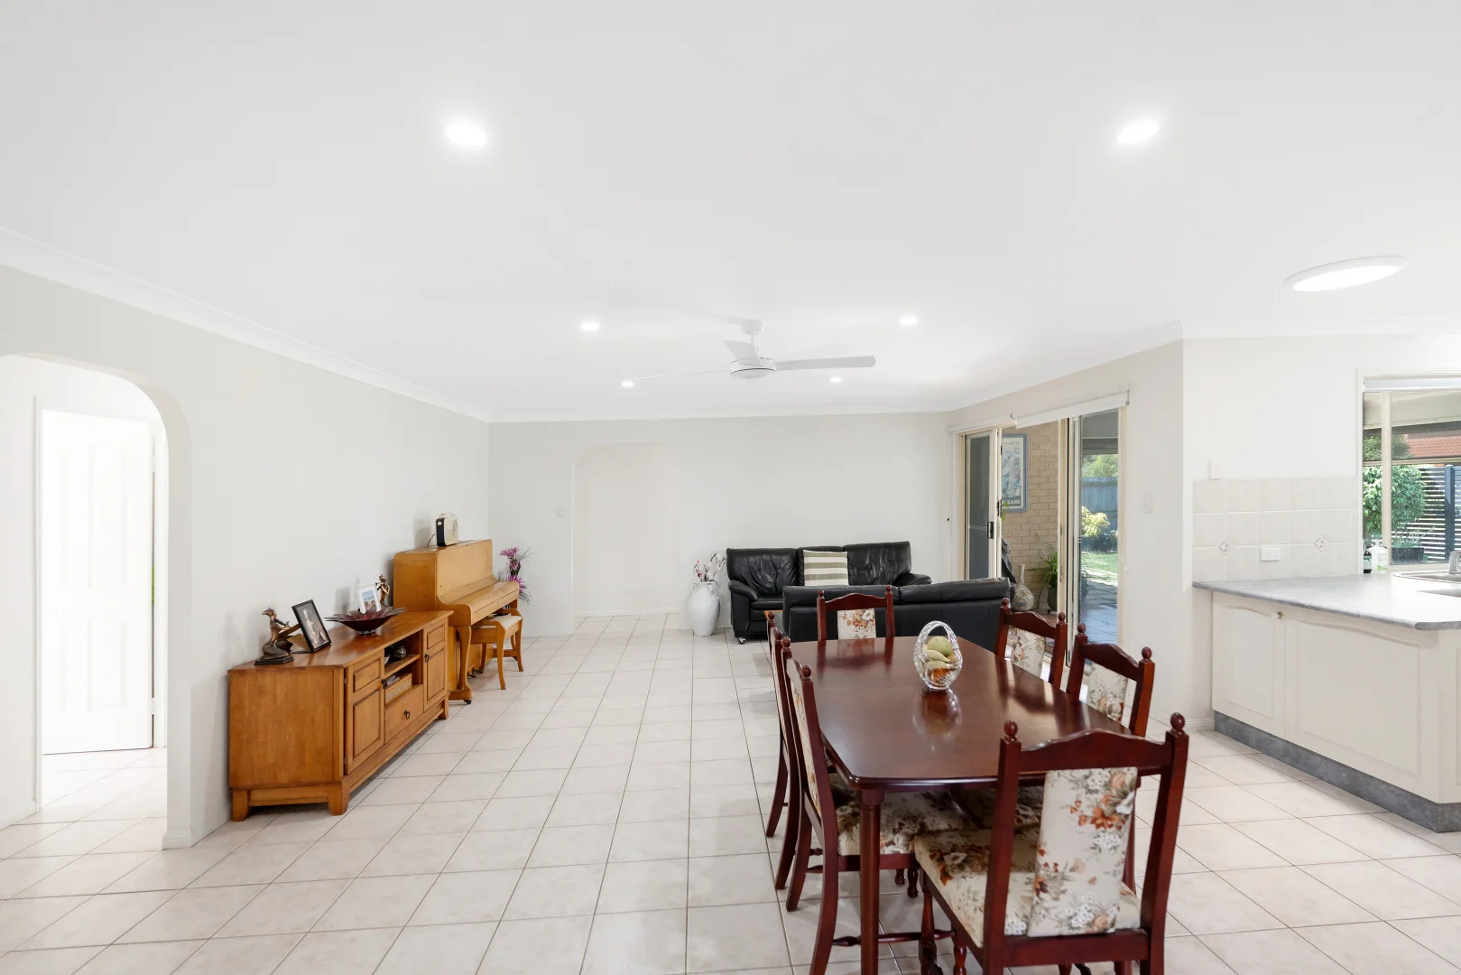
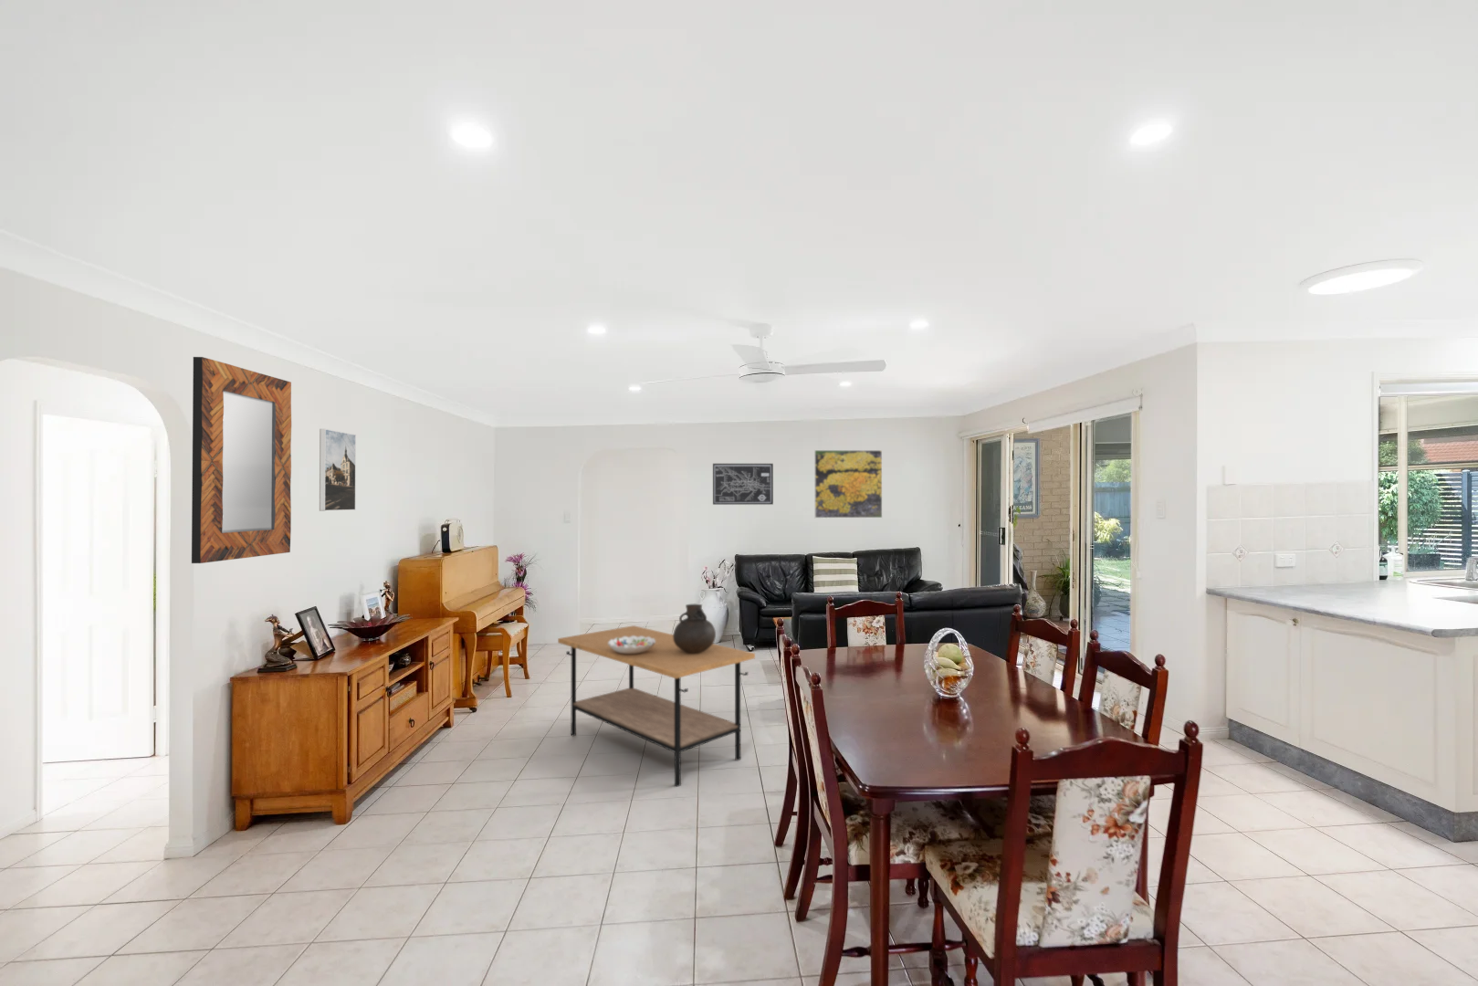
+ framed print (849, 484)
+ home mirror (247, 463)
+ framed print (338, 471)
+ vase (693, 627)
+ wall art (742, 484)
+ coffee table (650, 697)
+ decorative bowl (632, 646)
